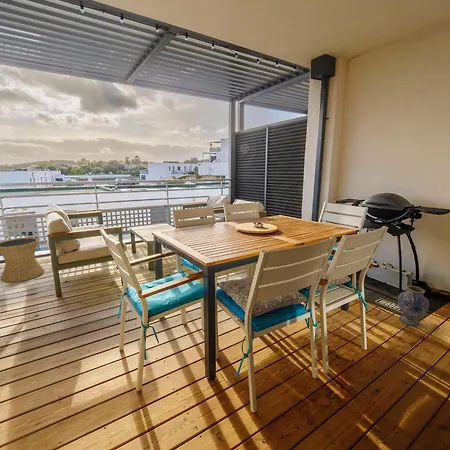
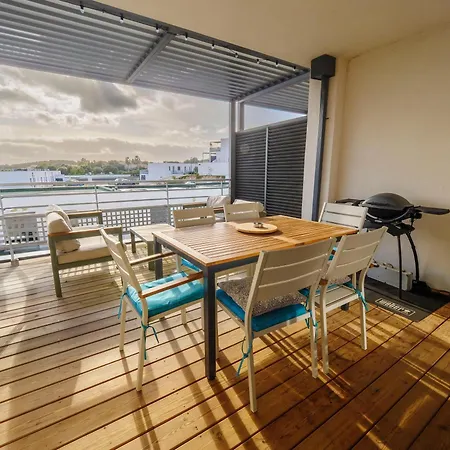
- side table (20, 258)
- ceramic jug (412, 305)
